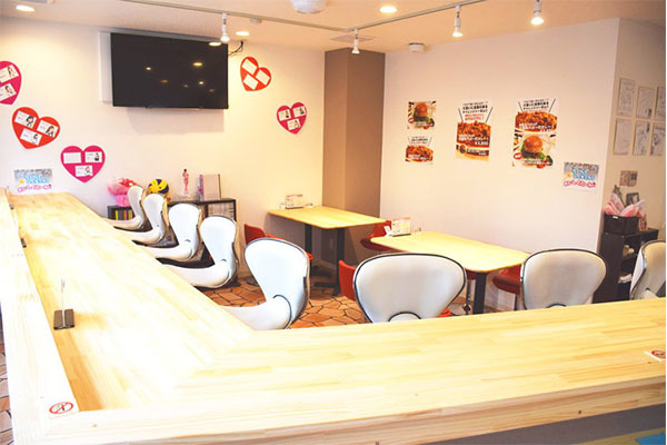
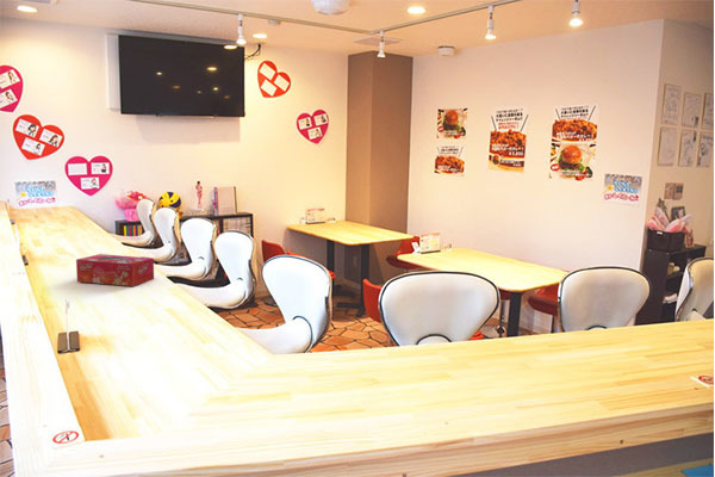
+ tissue box (116, 270)
